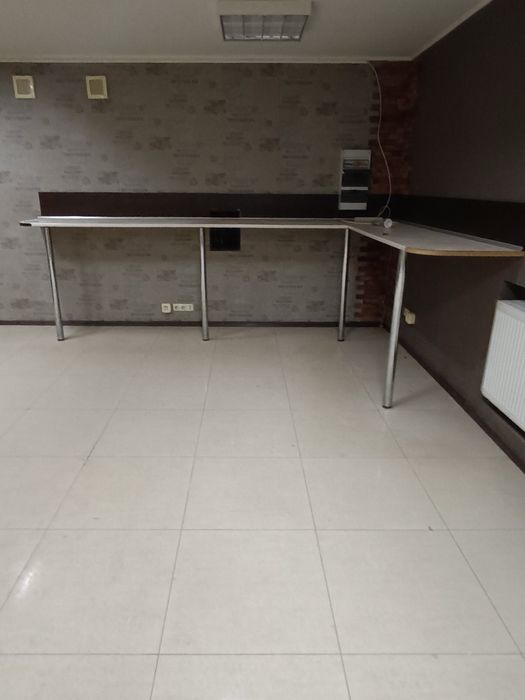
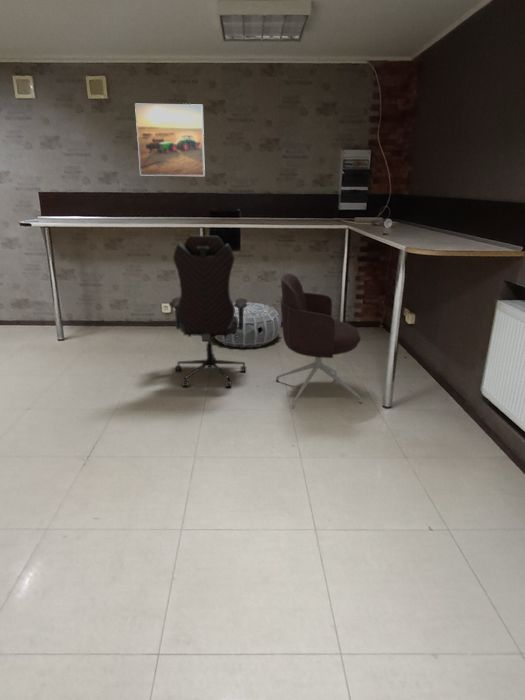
+ office chair (208, 307)
+ office chair (319, 337)
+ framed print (170, 140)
+ air purifier (245, 323)
